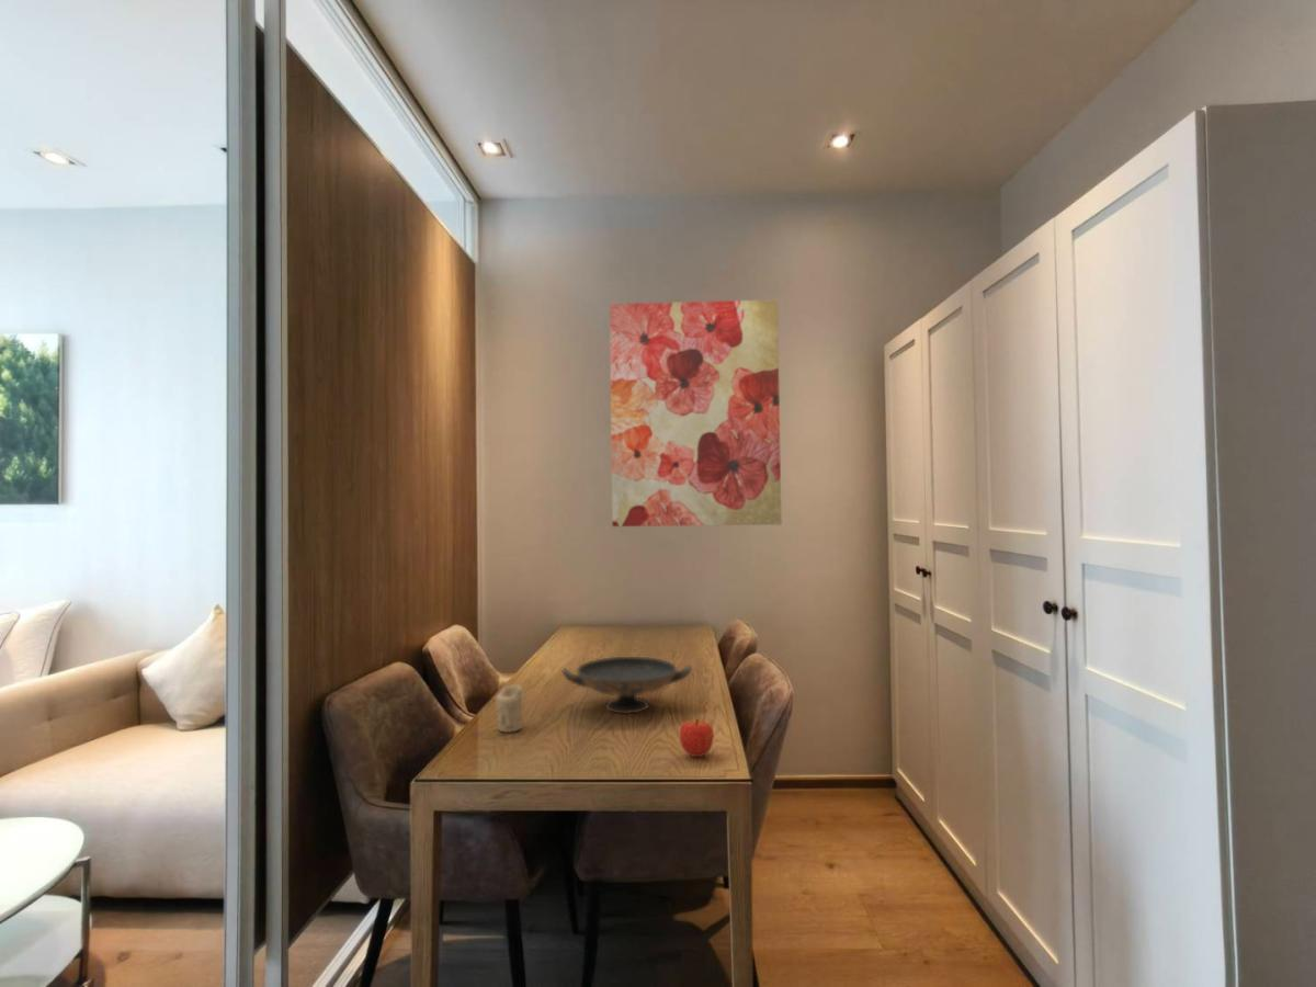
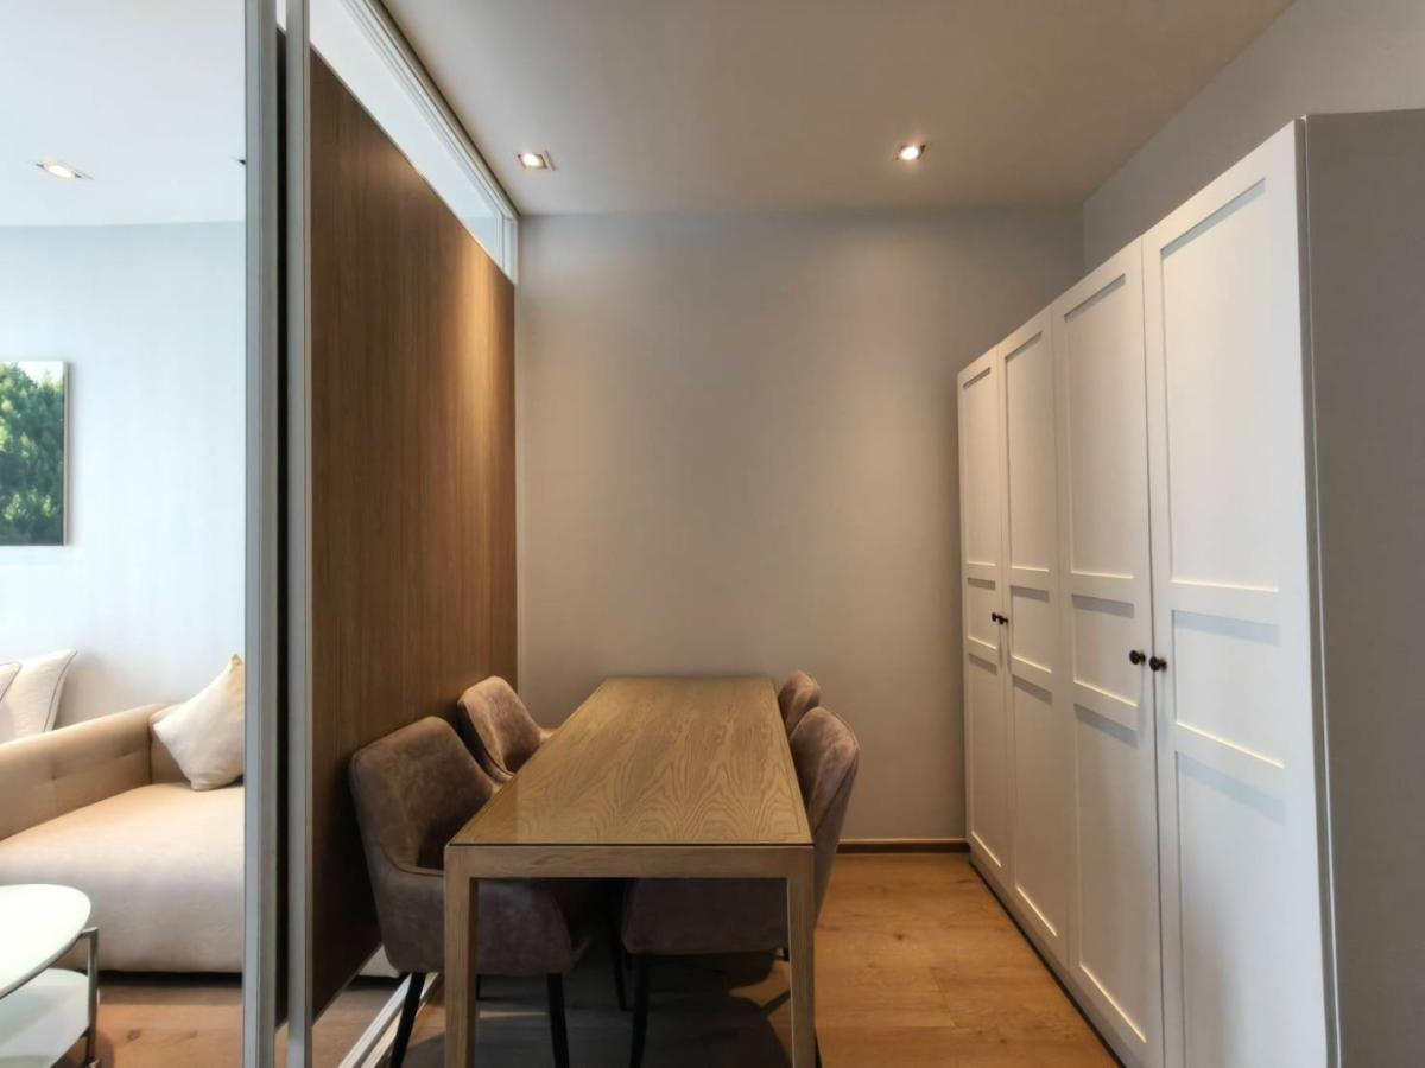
- wall art (694, 413)
- decorative bowl (627, 687)
- fruit (696, 736)
- candle (509, 708)
